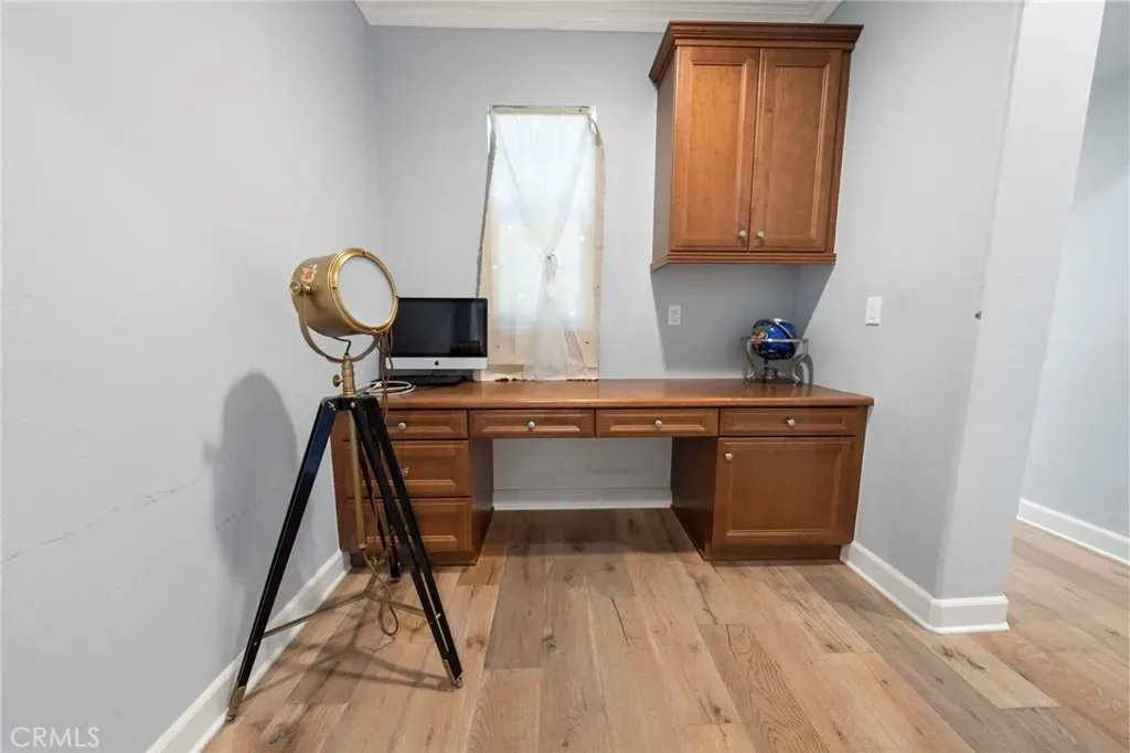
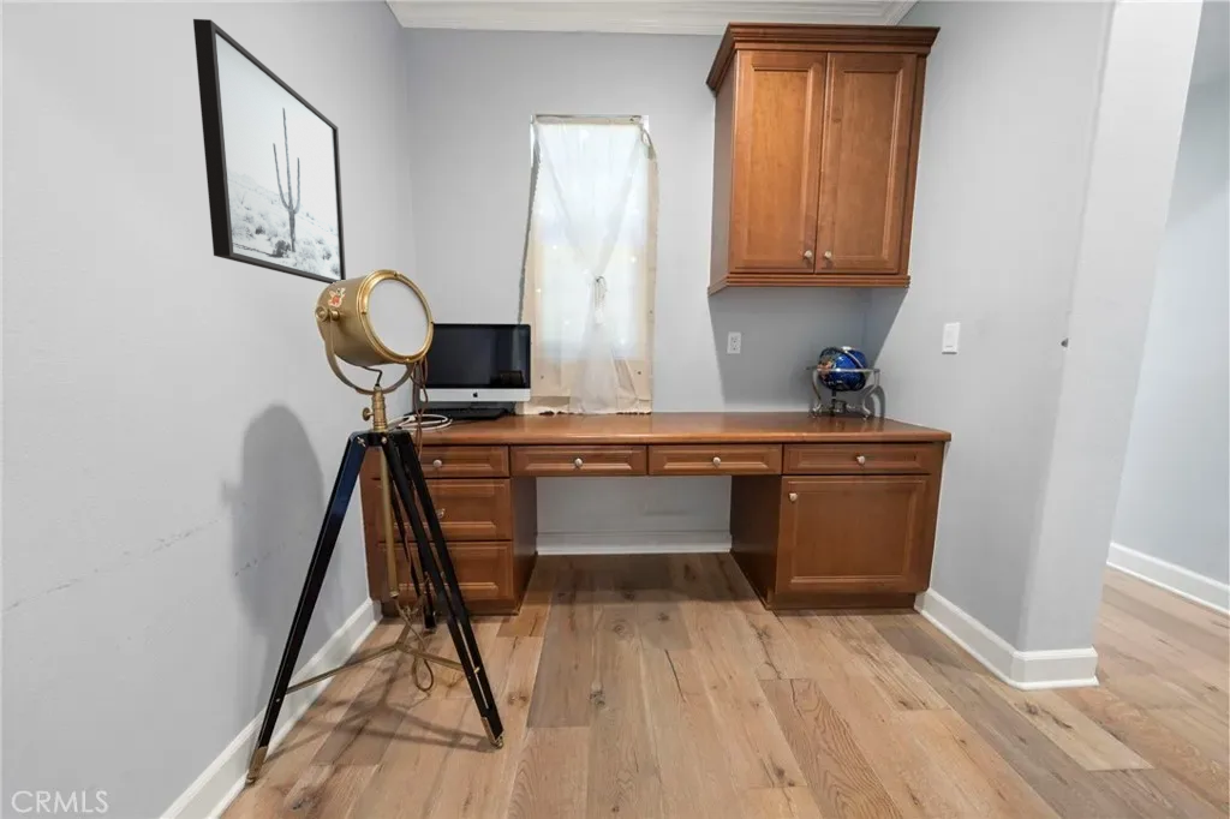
+ wall art (286, 180)
